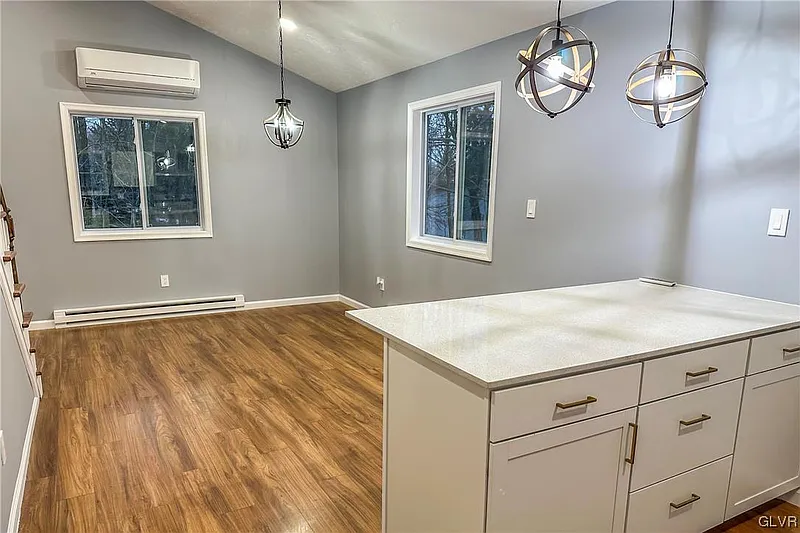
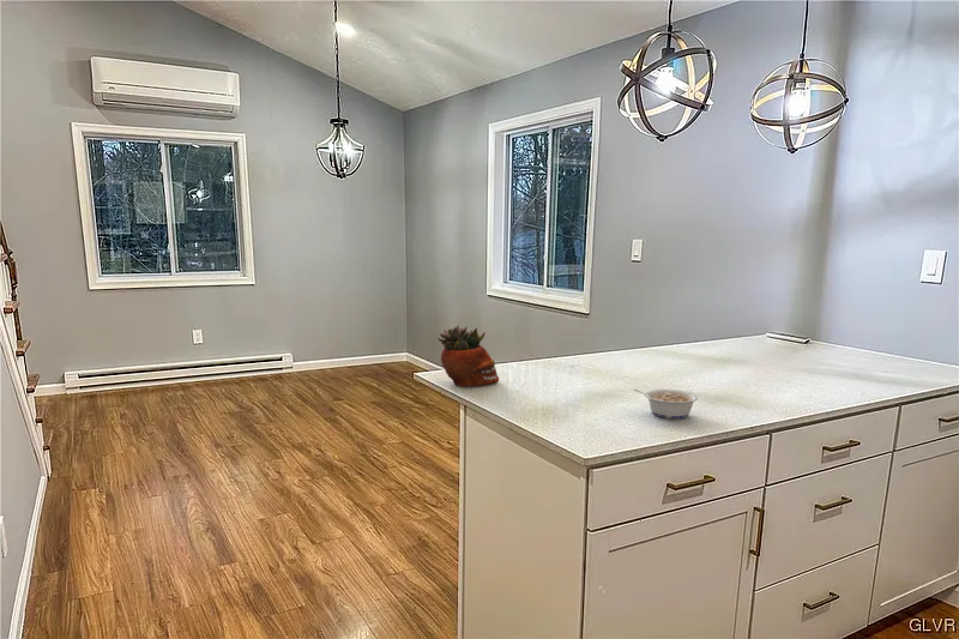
+ legume (669, 403)
+ succulent planter (469, 354)
